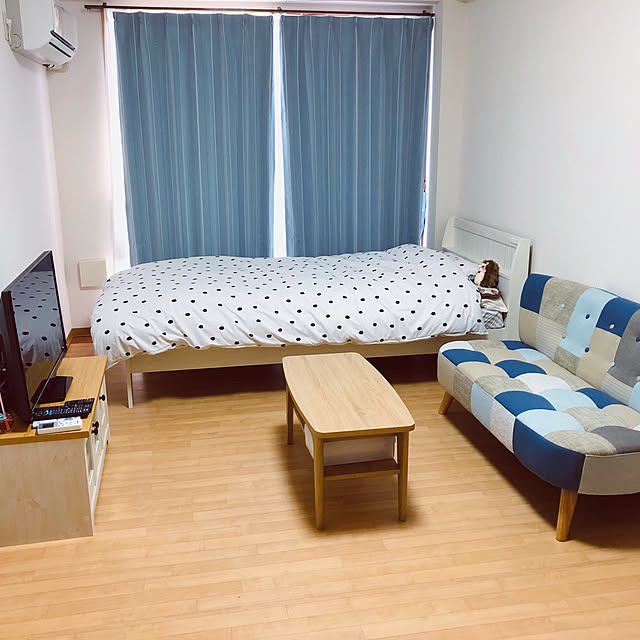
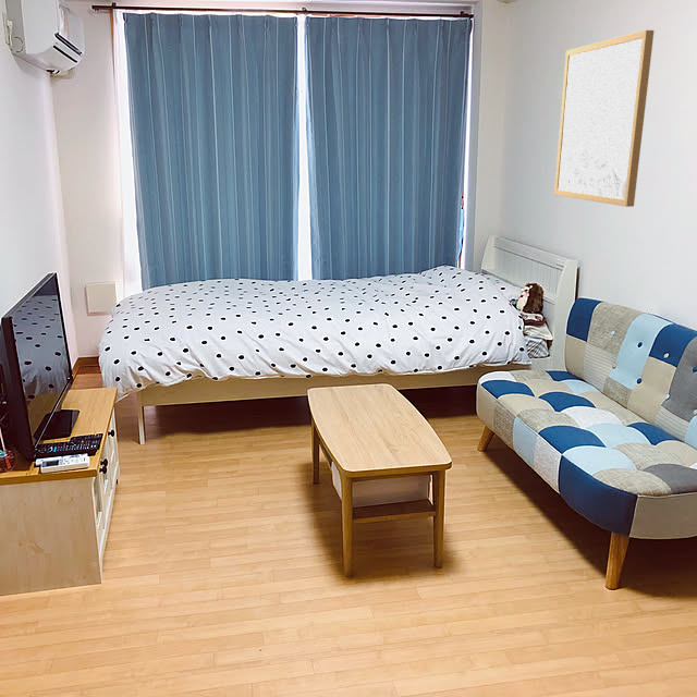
+ wall art (597, 123)
